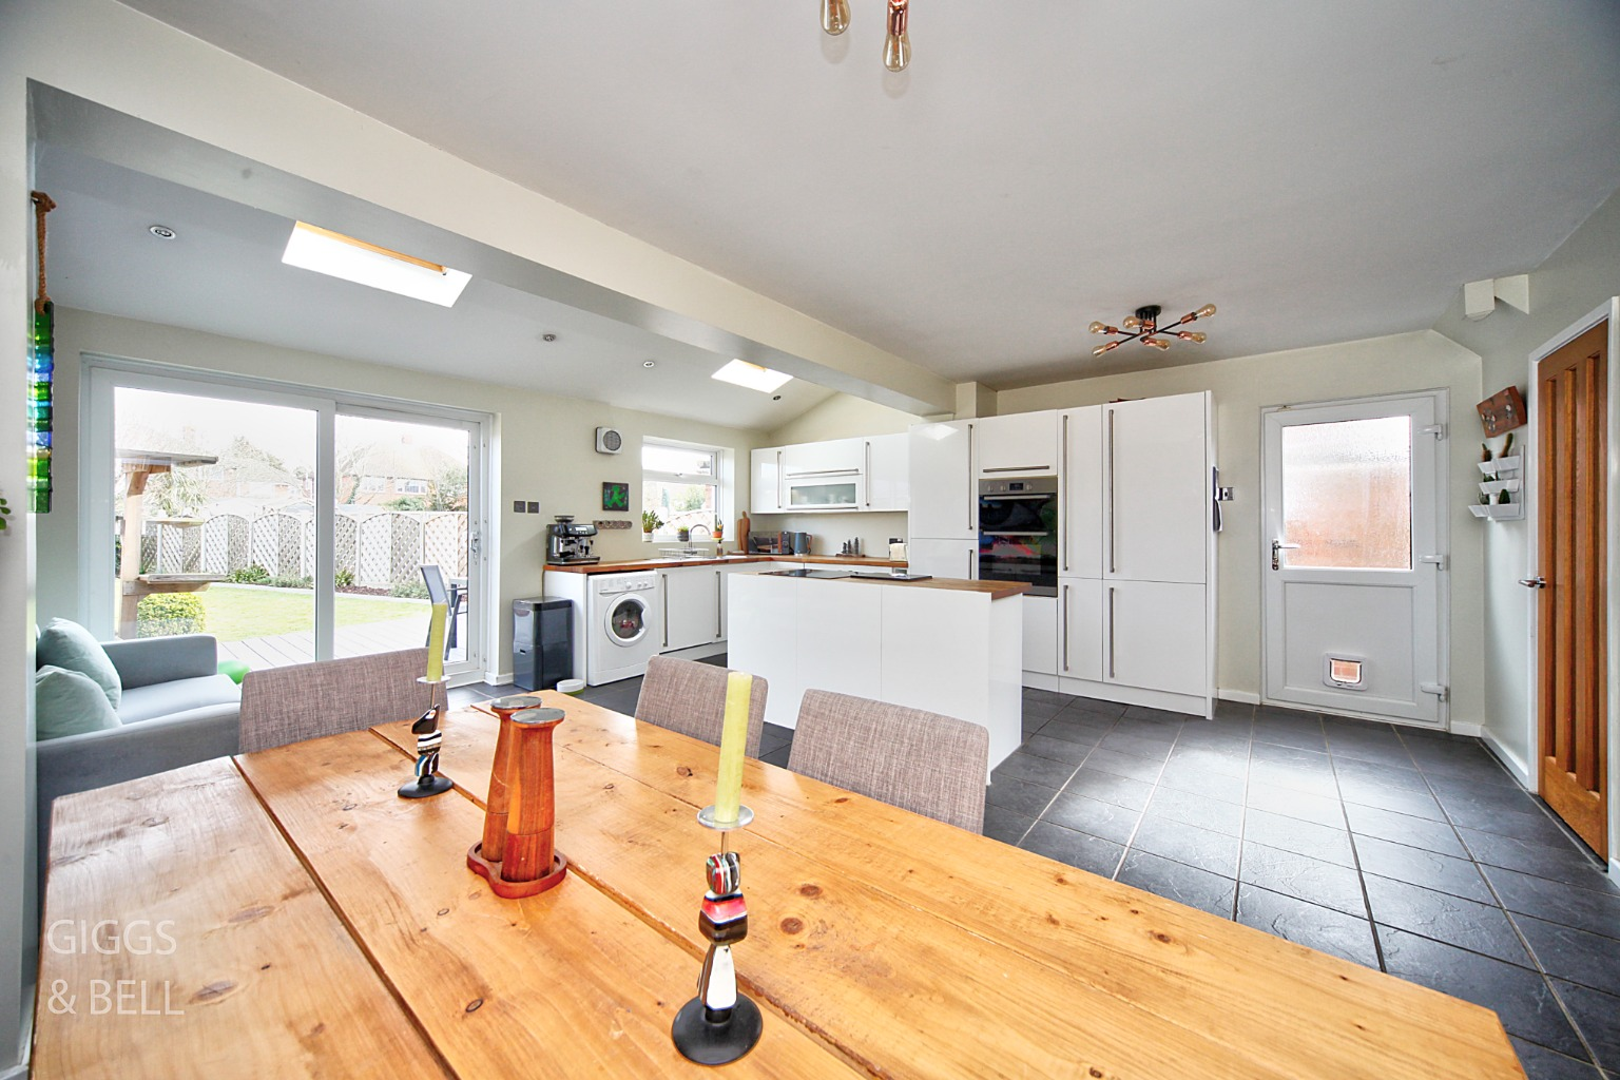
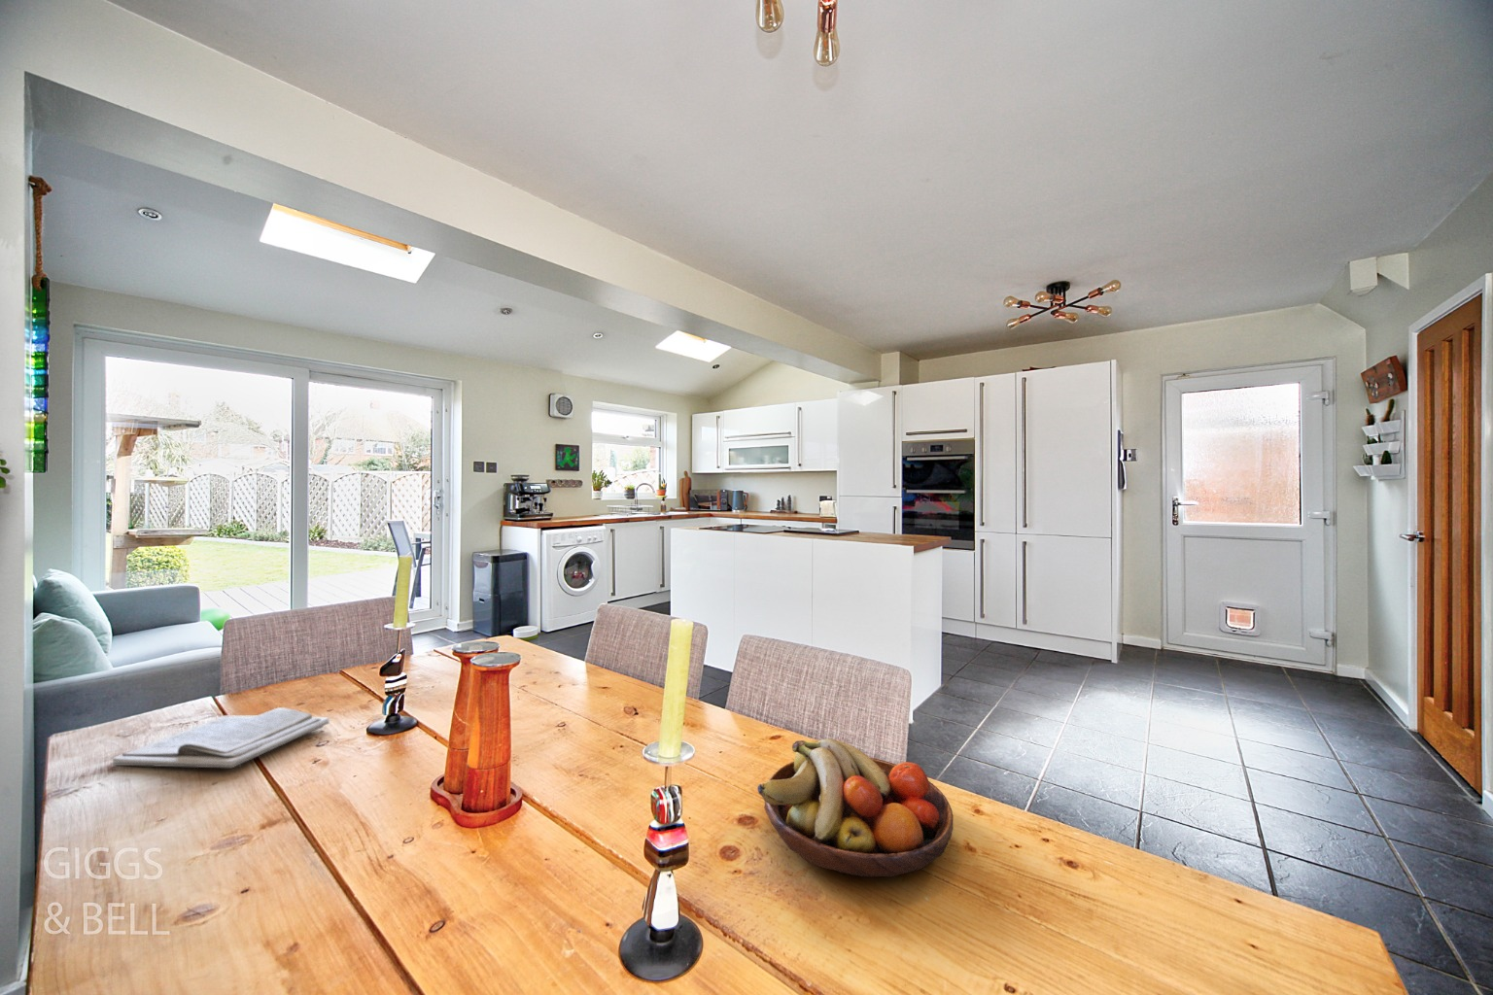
+ fruit bowl (854, 790)
+ book (229, 734)
